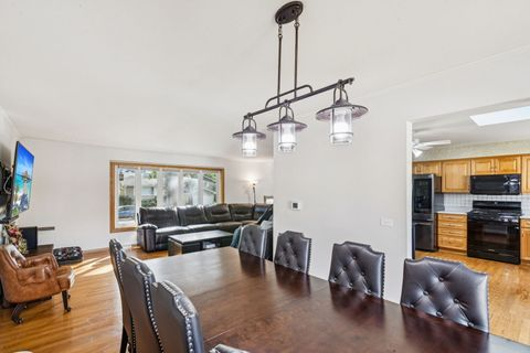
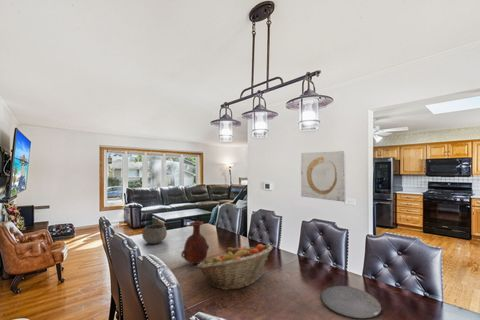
+ vase (195, 243)
+ wall art (321, 175)
+ fruit basket (236, 262)
+ bowl (154, 234)
+ plate (349, 300)
